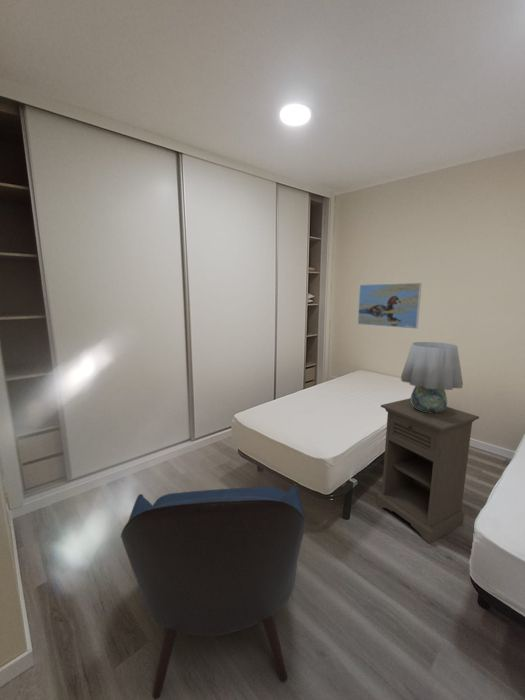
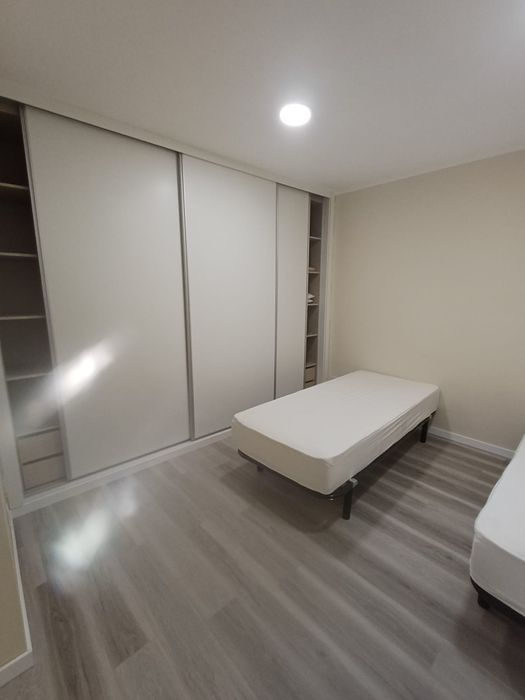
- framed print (387, 305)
- nightstand (422, 463)
- table lamp (431, 377)
- armchair (220, 541)
